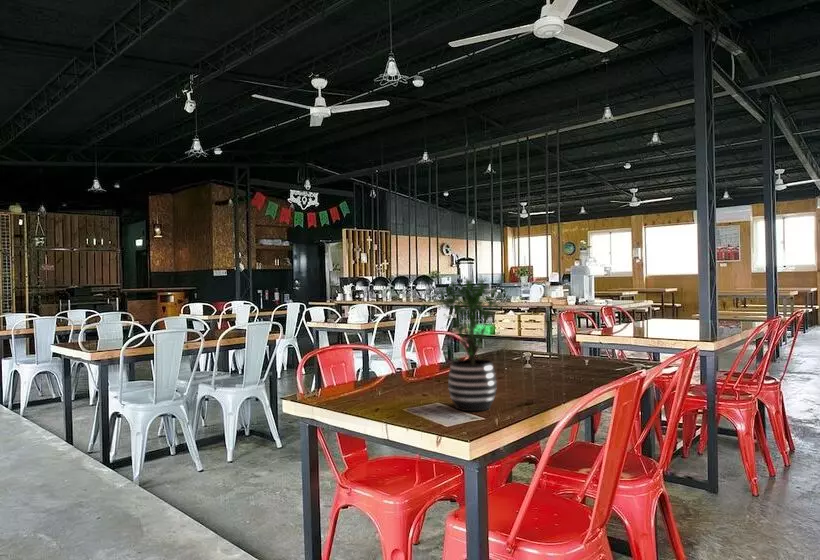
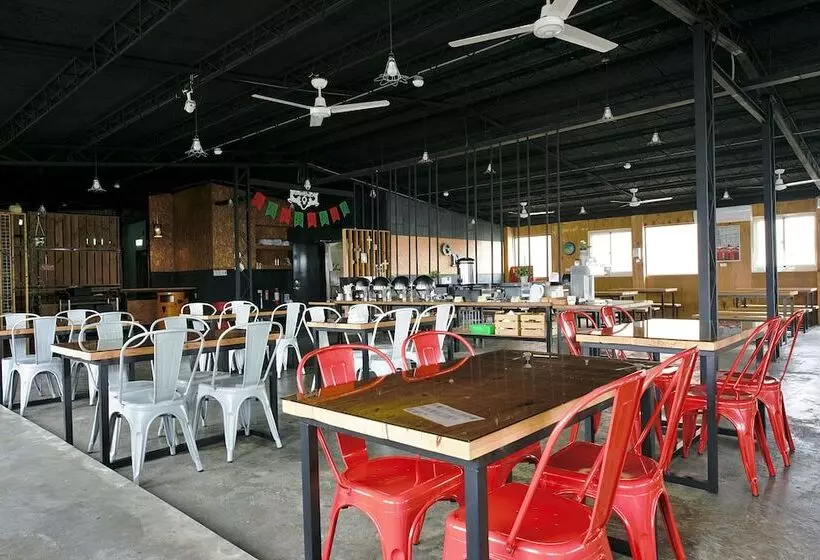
- potted plant (469, 340)
